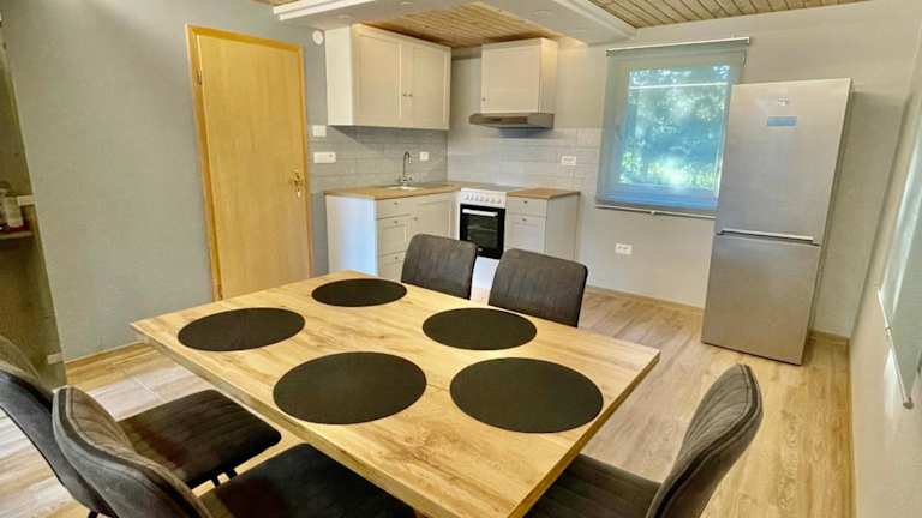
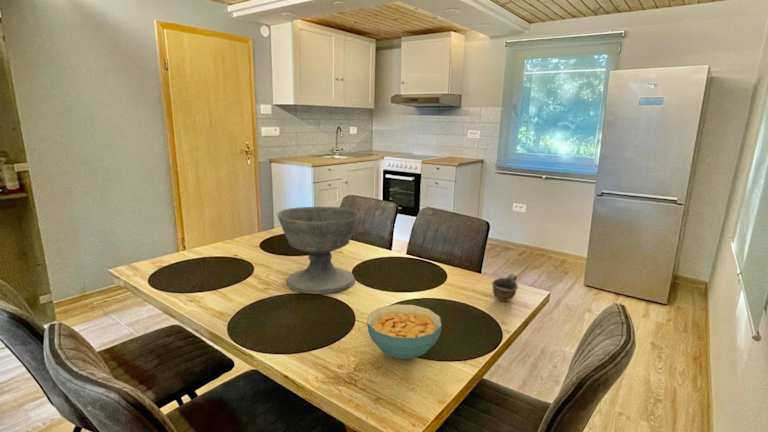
+ cereal bowl (403, 336)
+ bowl (319, 247)
+ cup (506, 288)
